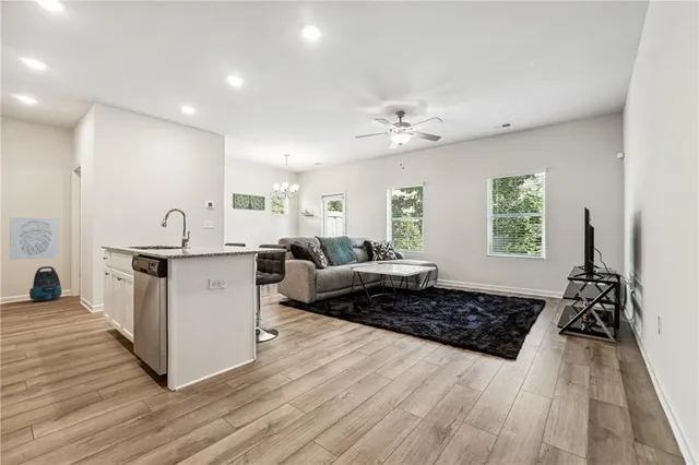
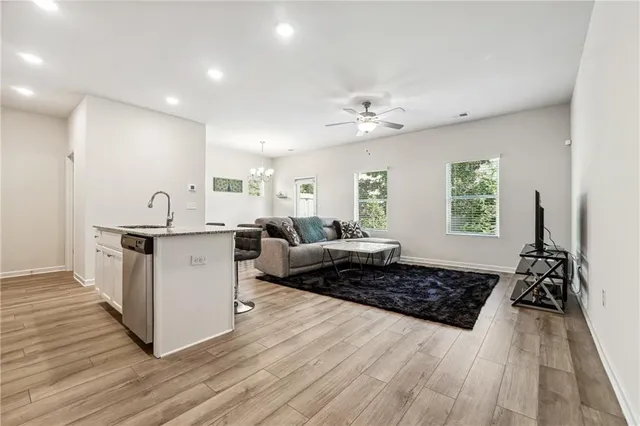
- wall art (35, 238)
- vacuum cleaner (46, 283)
